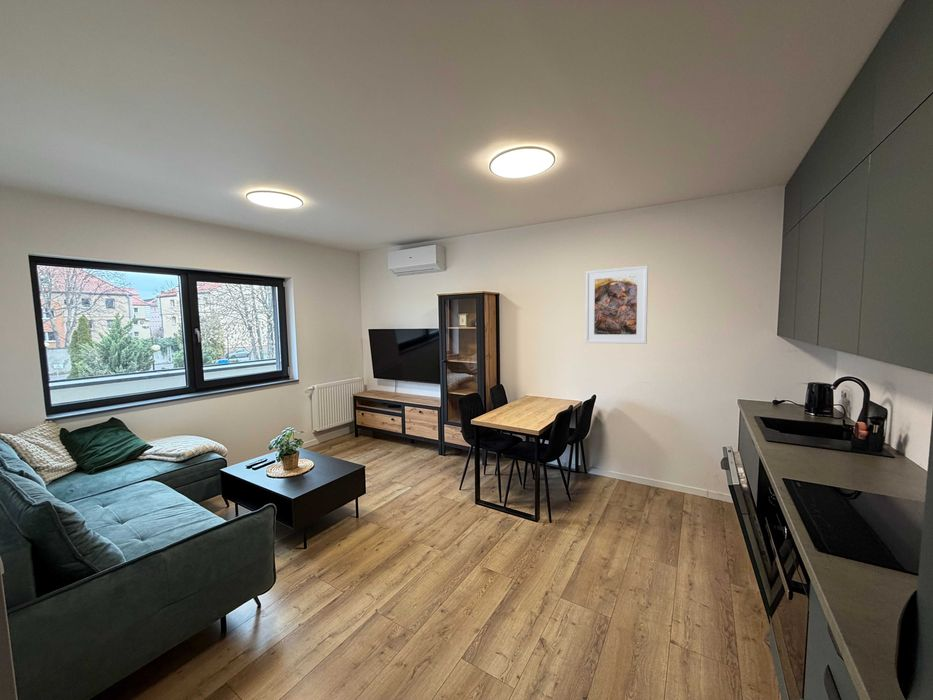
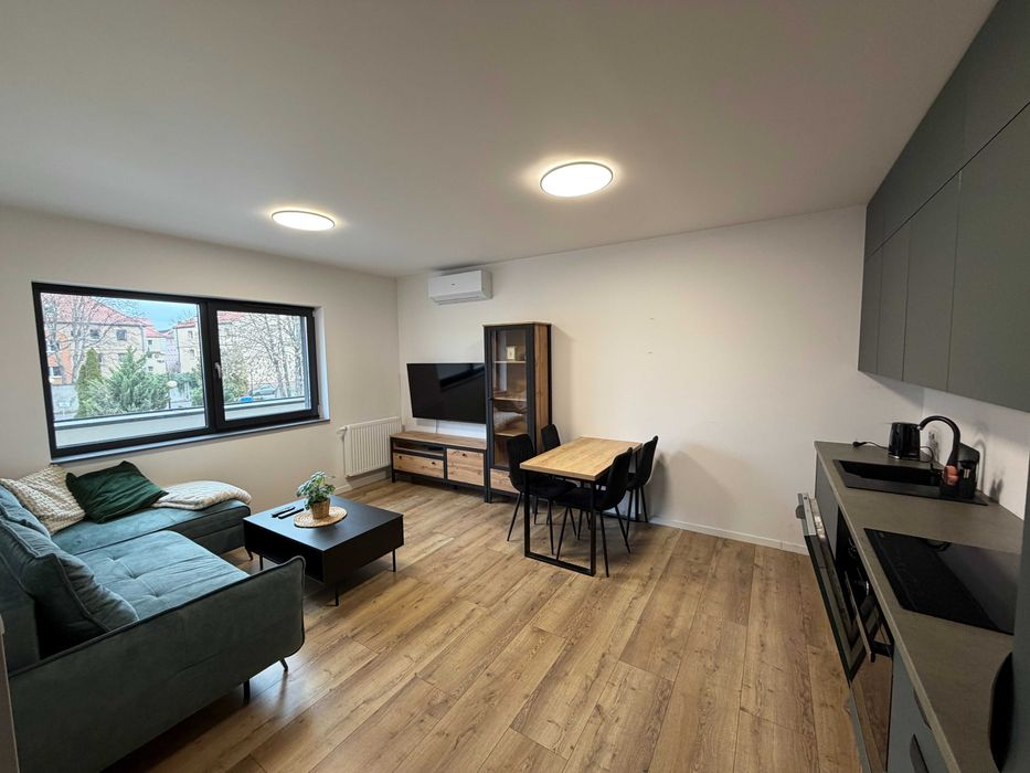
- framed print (615, 306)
